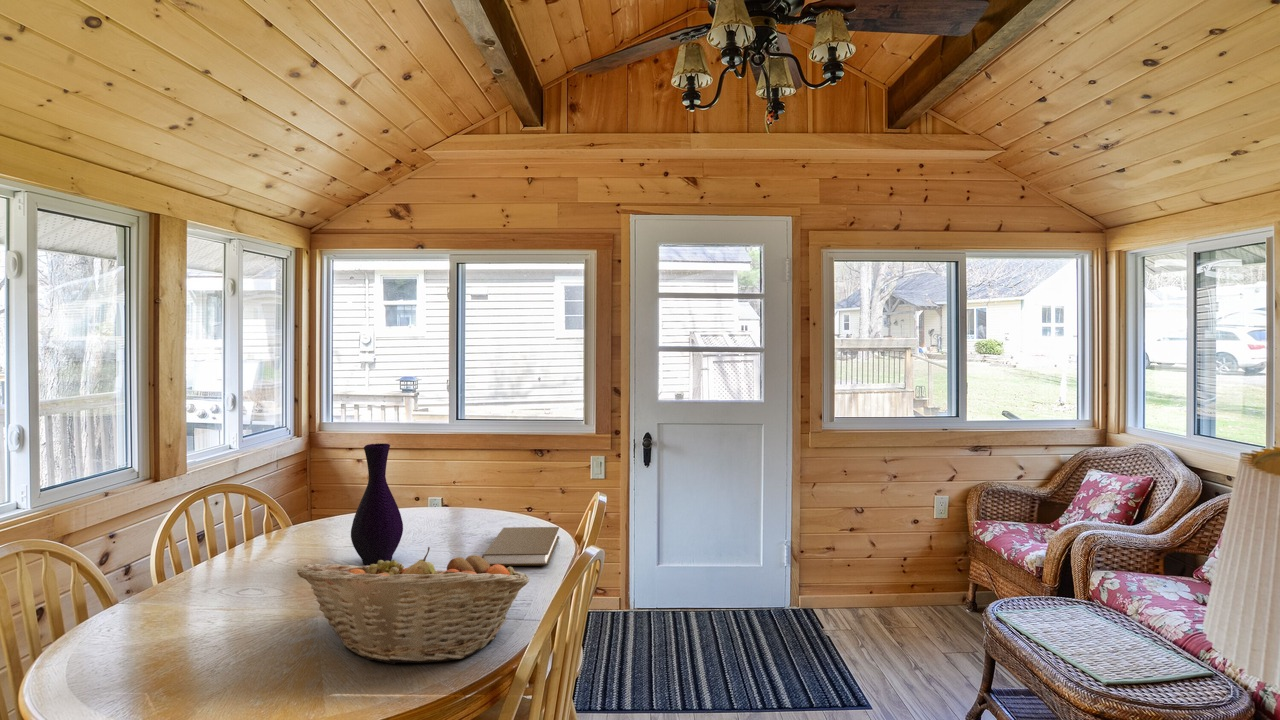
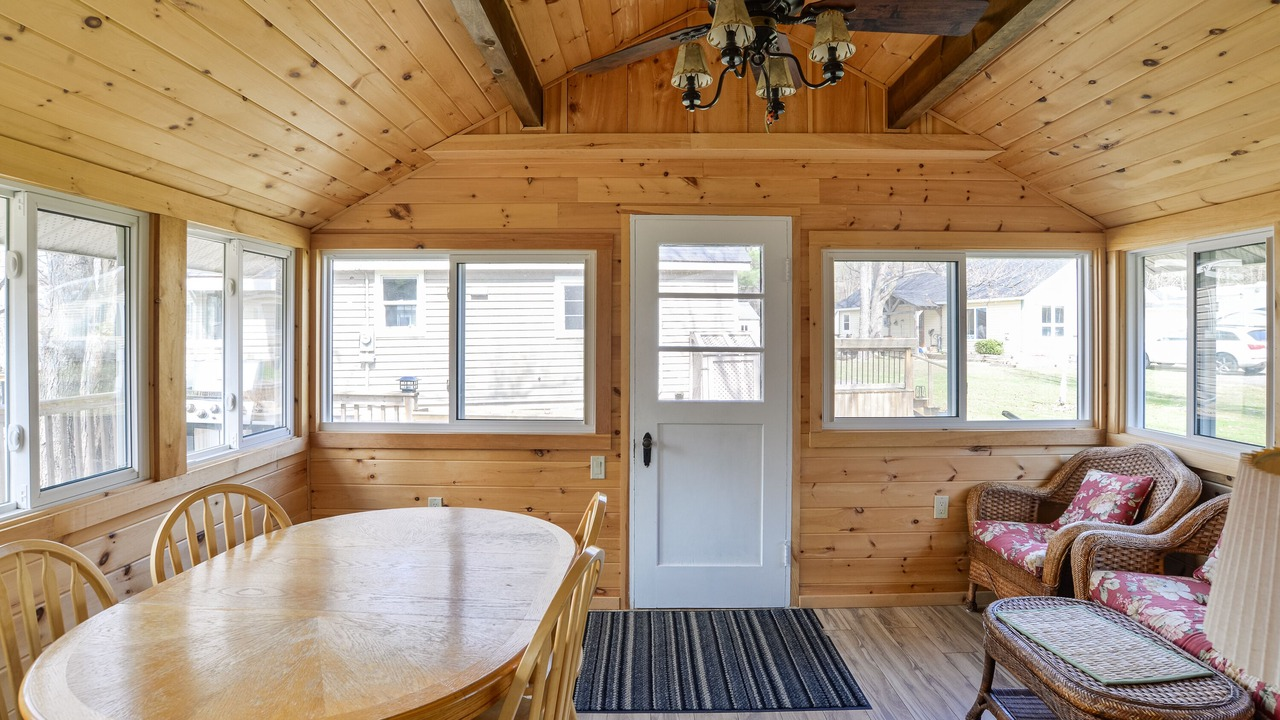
- fruit basket (417, 591)
- vase (377, 503)
- book (523, 544)
